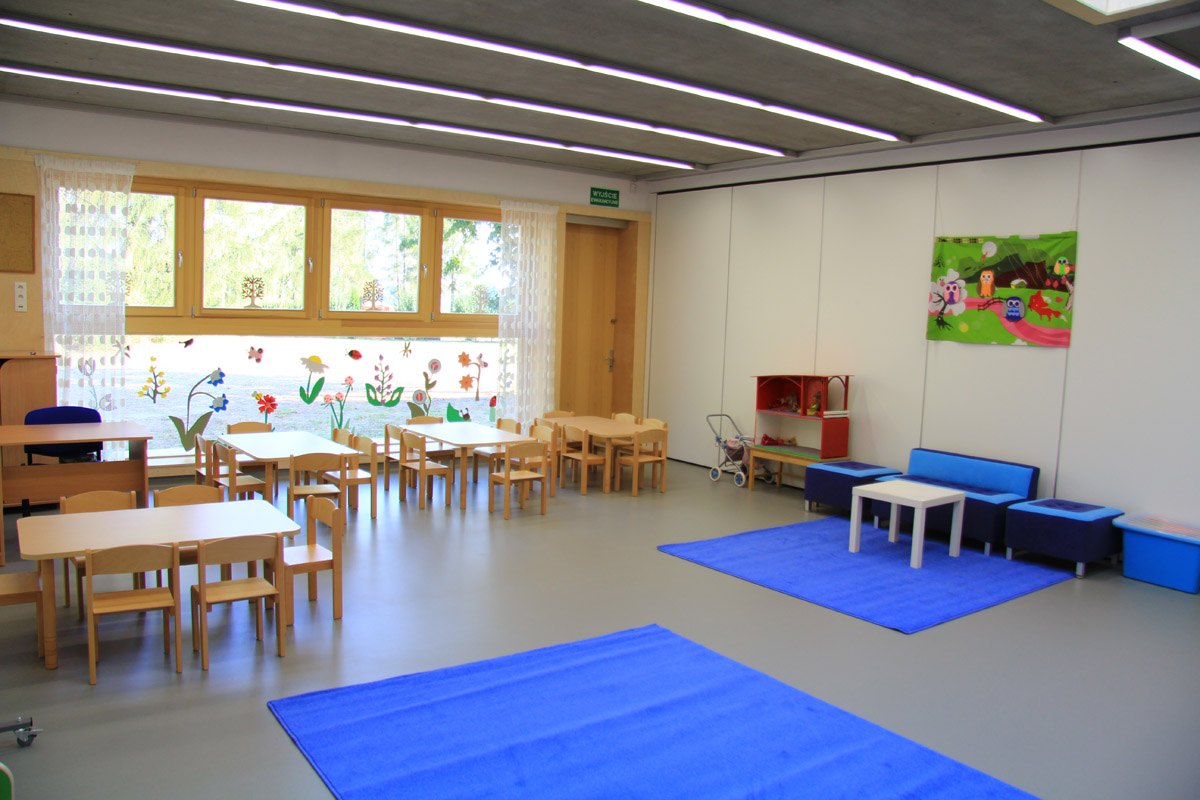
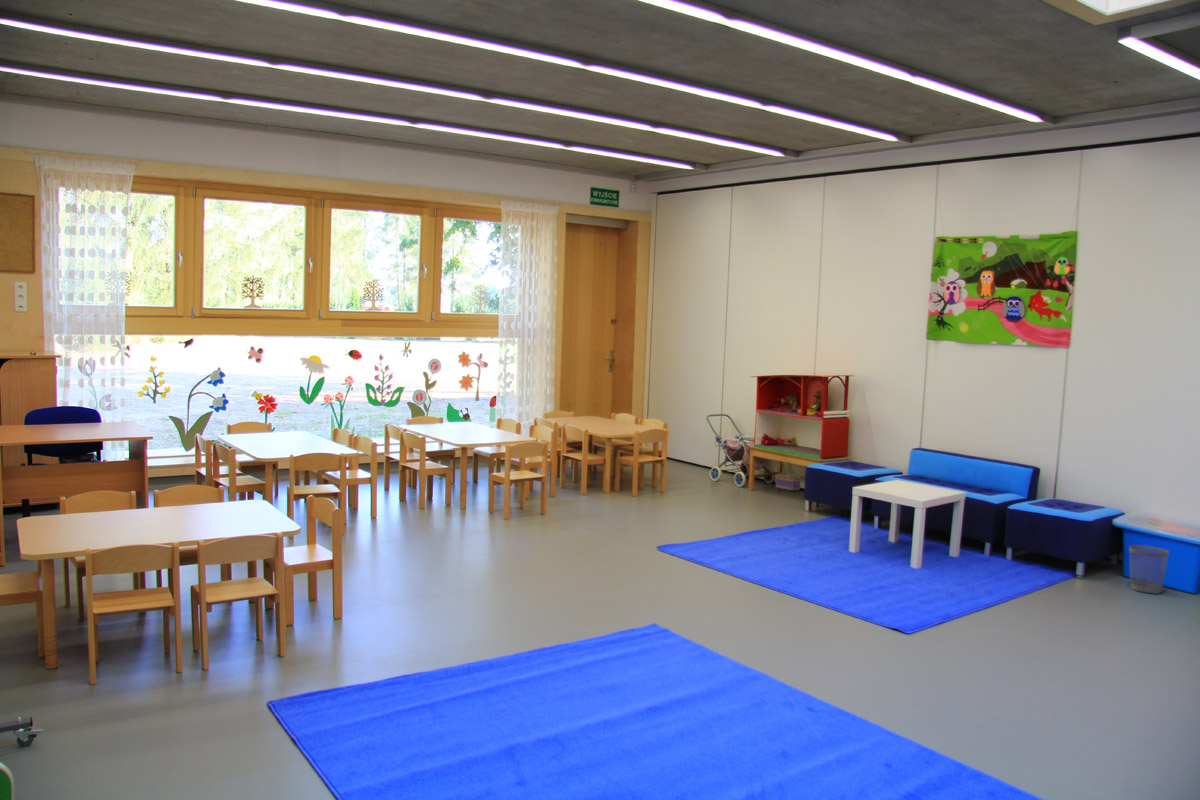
+ basket (788, 475)
+ wastebasket (1147, 569)
